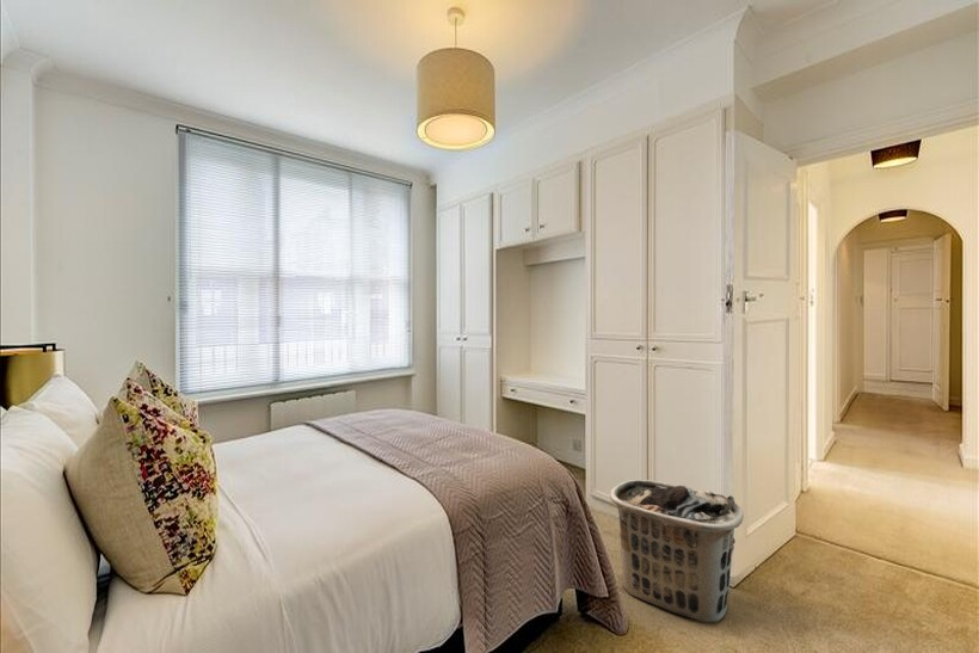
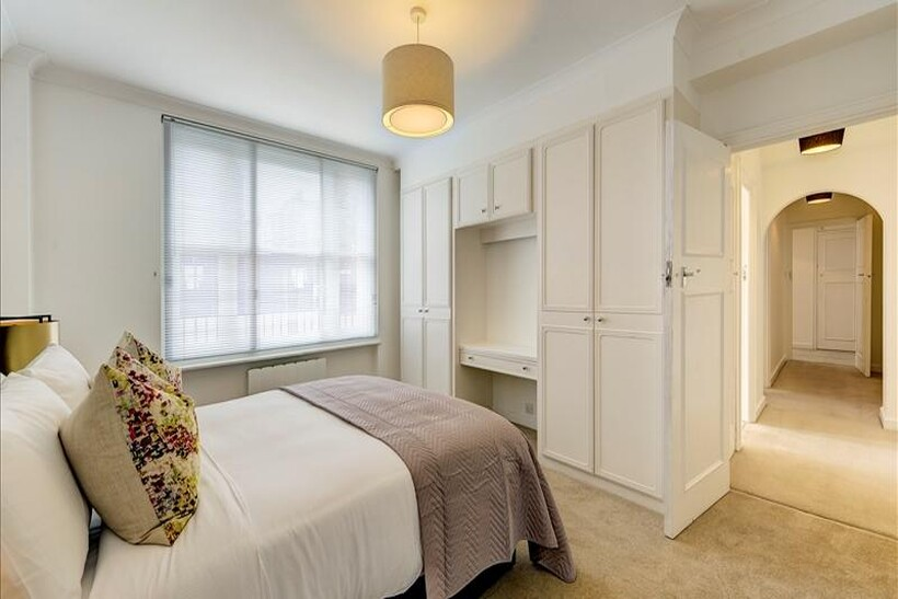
- clothes hamper (672, 537)
